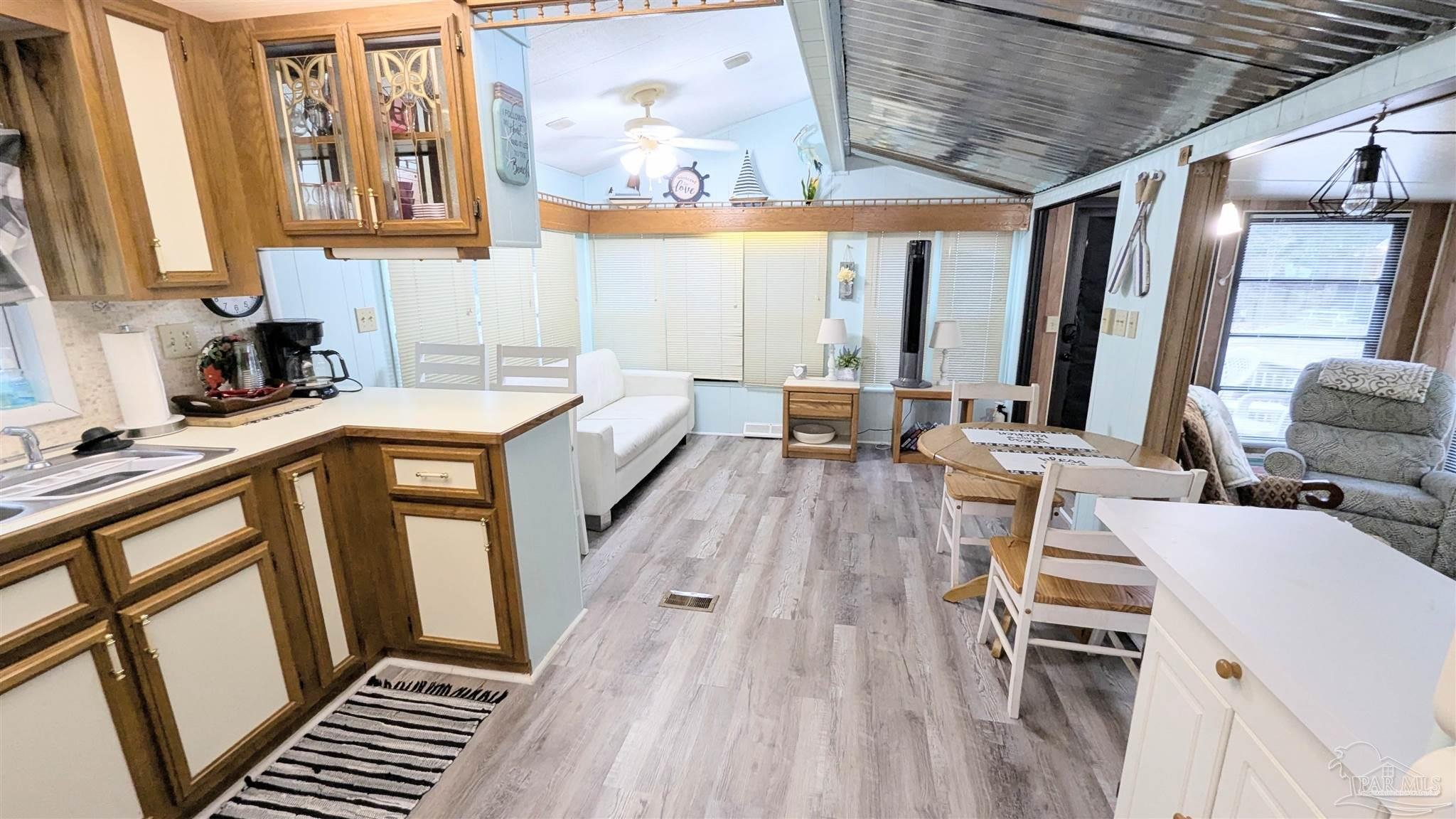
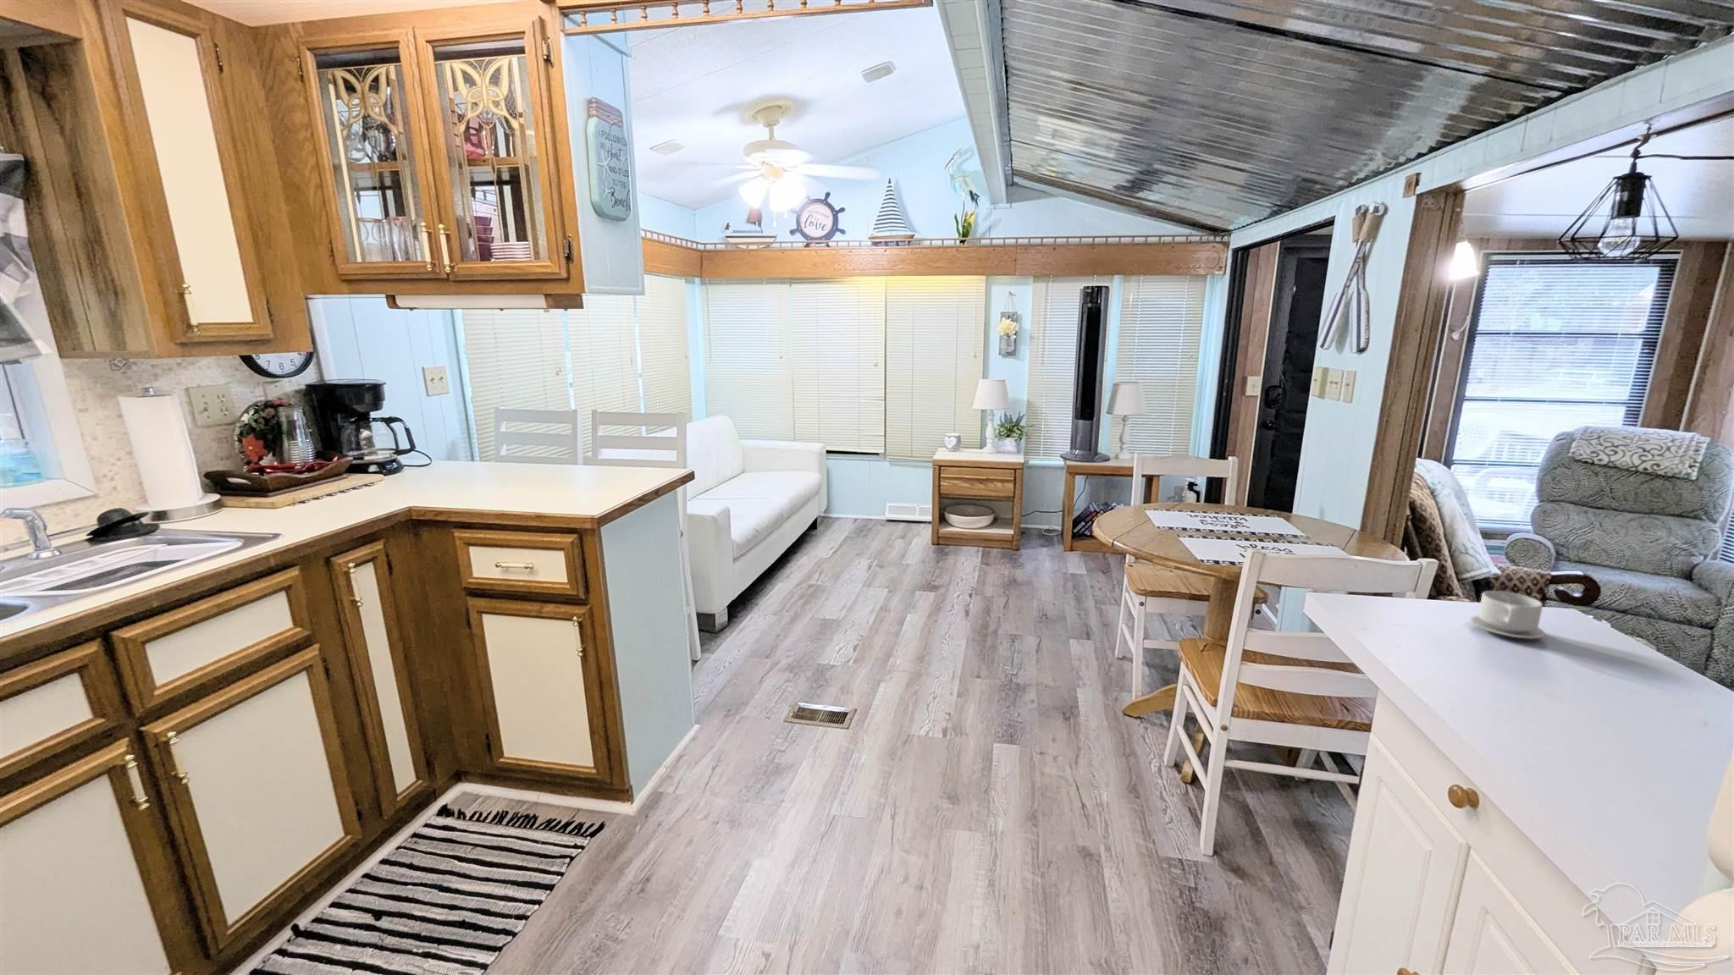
+ teacup (1510, 611)
